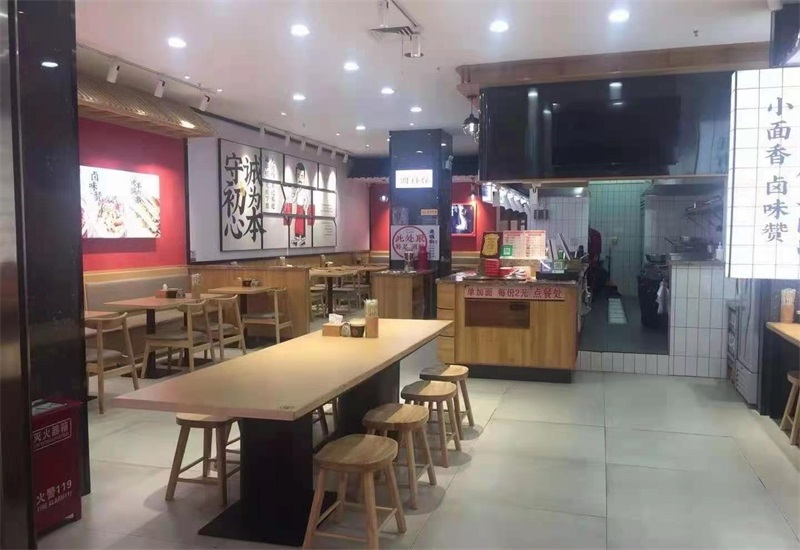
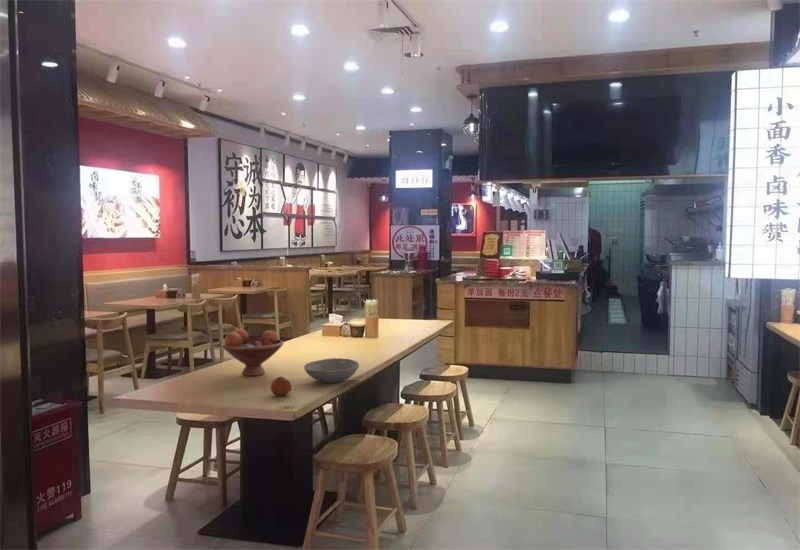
+ fruit bowl (253, 352)
+ bowl (331, 371)
+ fruit (281, 386)
